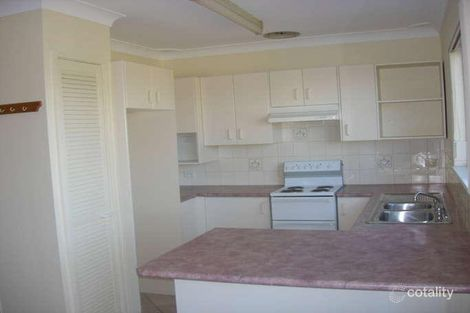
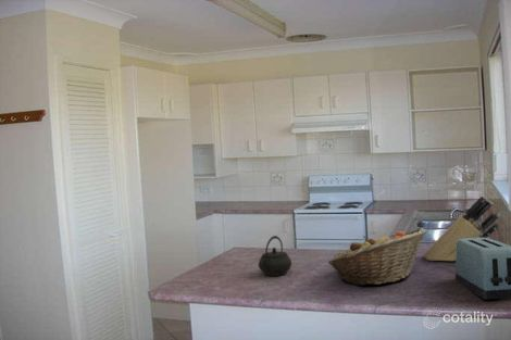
+ knife block (460, 227)
+ toaster (486, 265)
+ fruit basket (378, 253)
+ kettle (273, 255)
